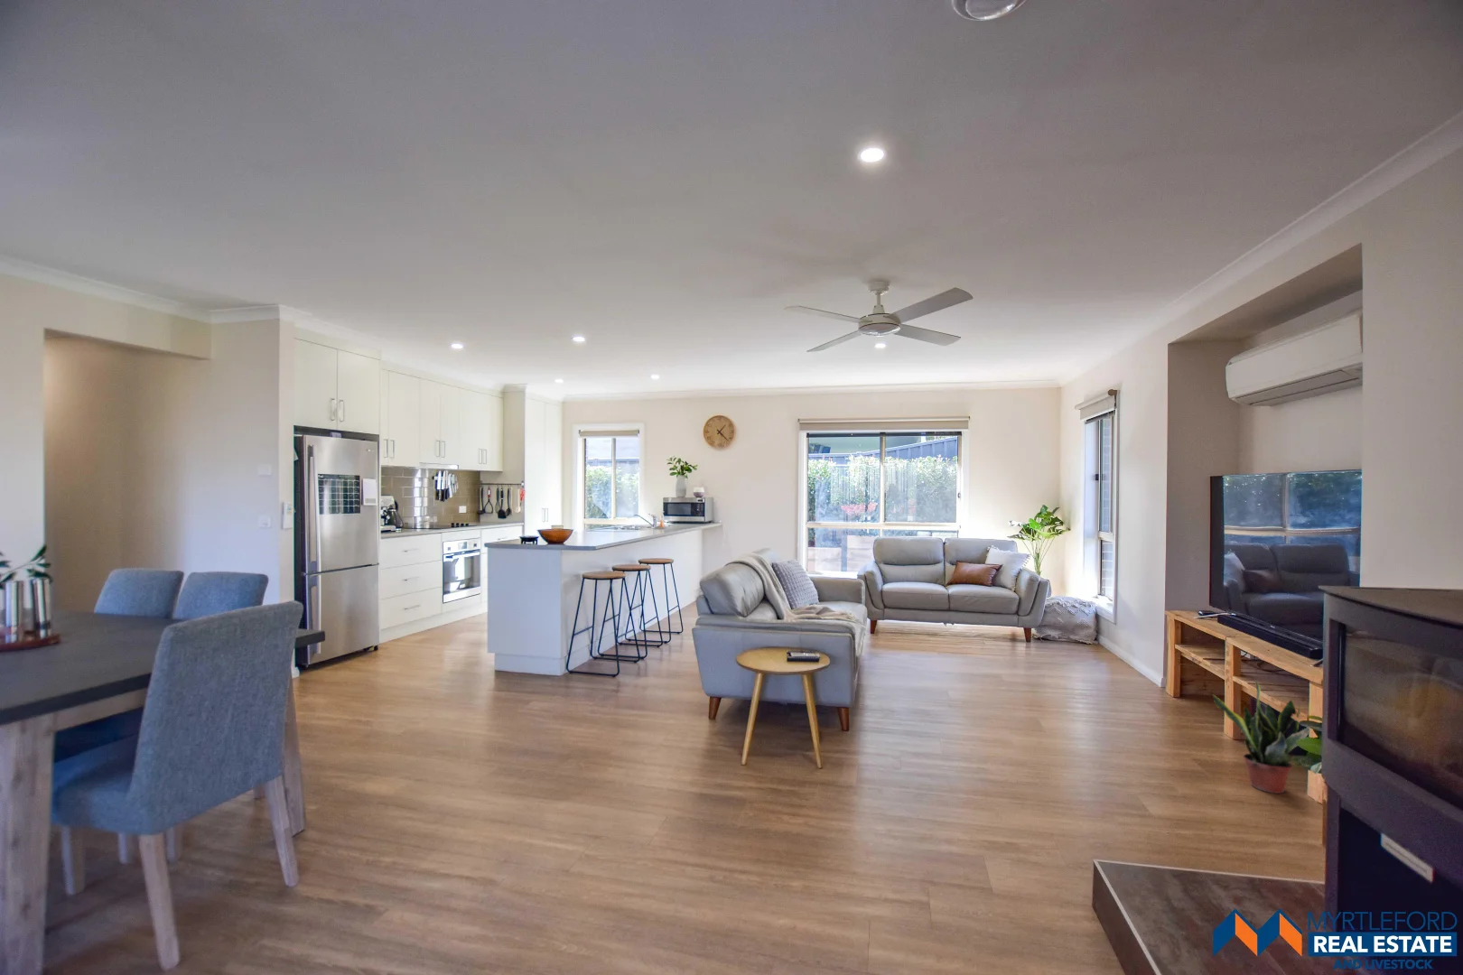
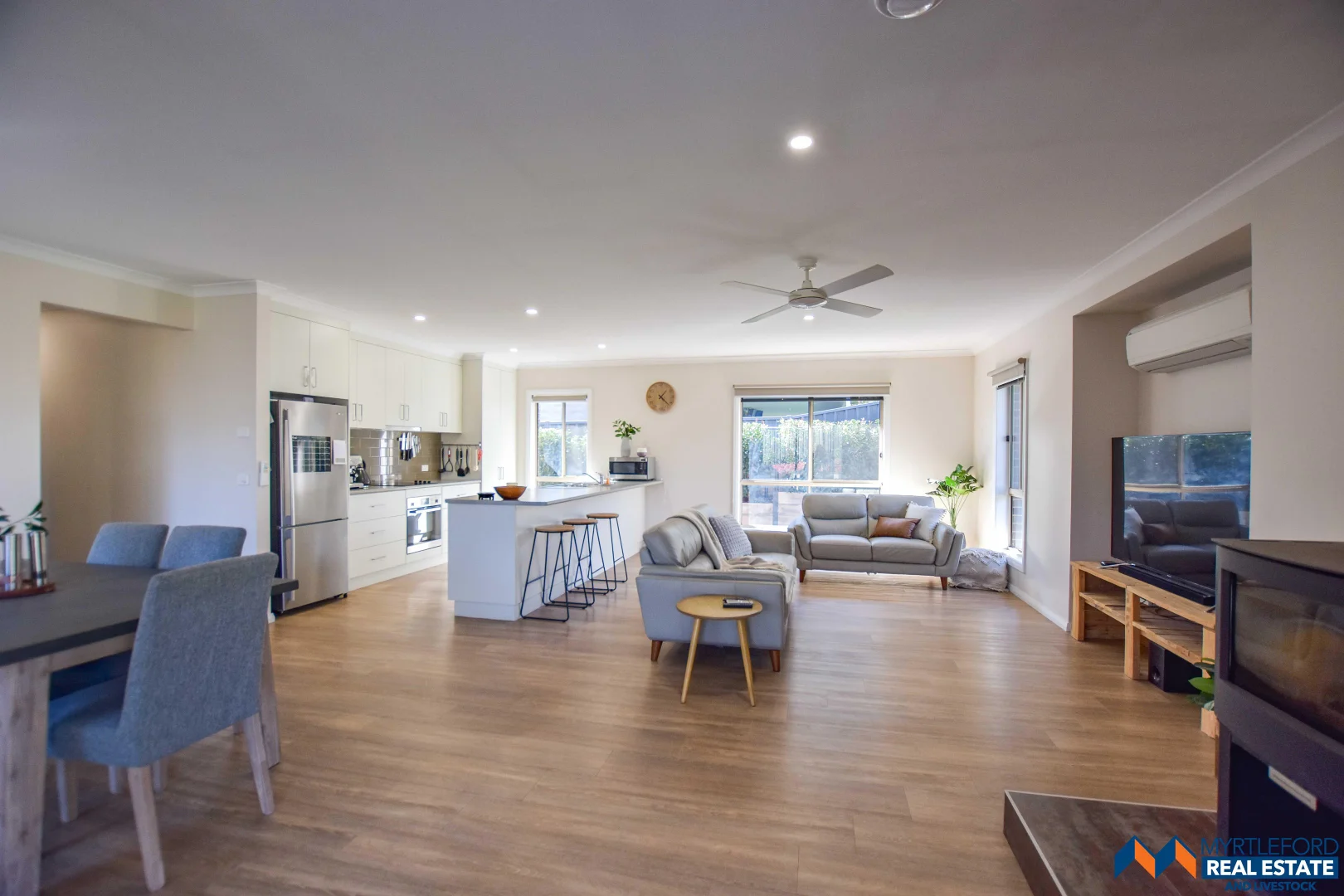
- potted plant (1261, 736)
